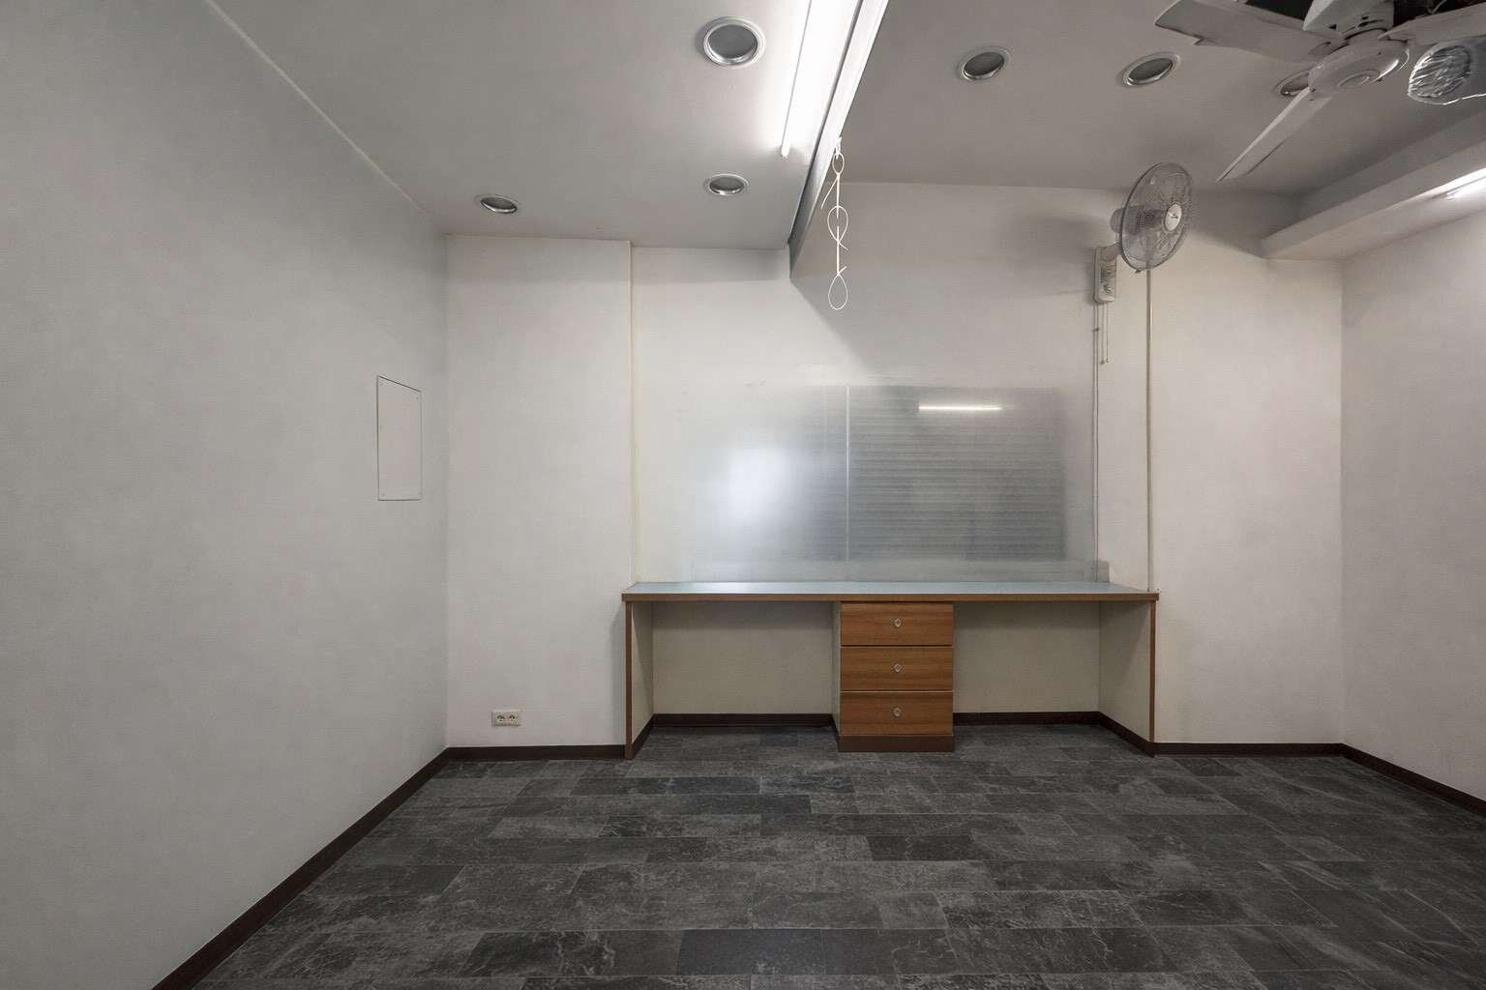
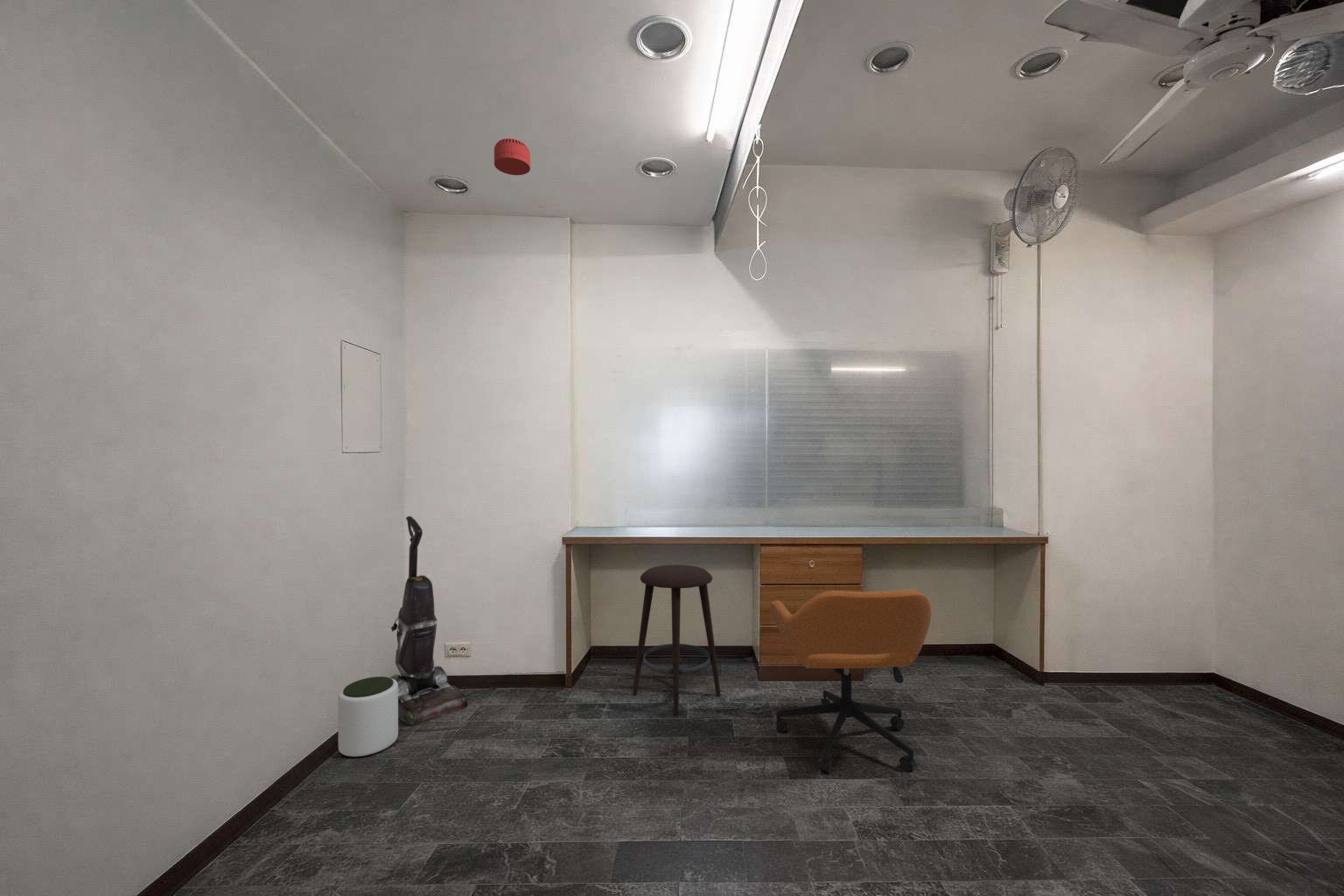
+ office chair (846, 656)
+ stool (676, 633)
+ vacuum cleaner (424, 612)
+ smoke detector (512, 156)
+ plant pot (368, 715)
